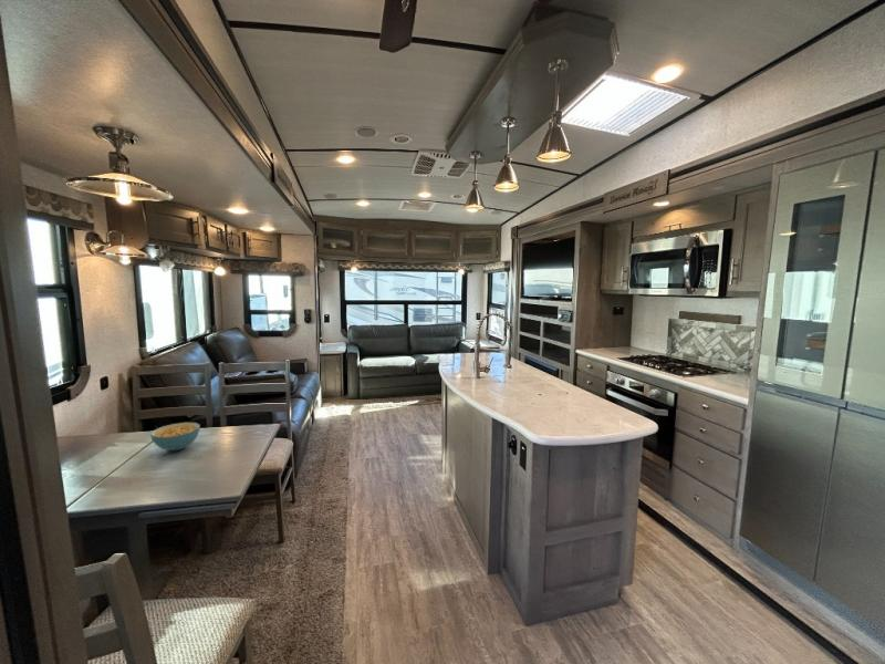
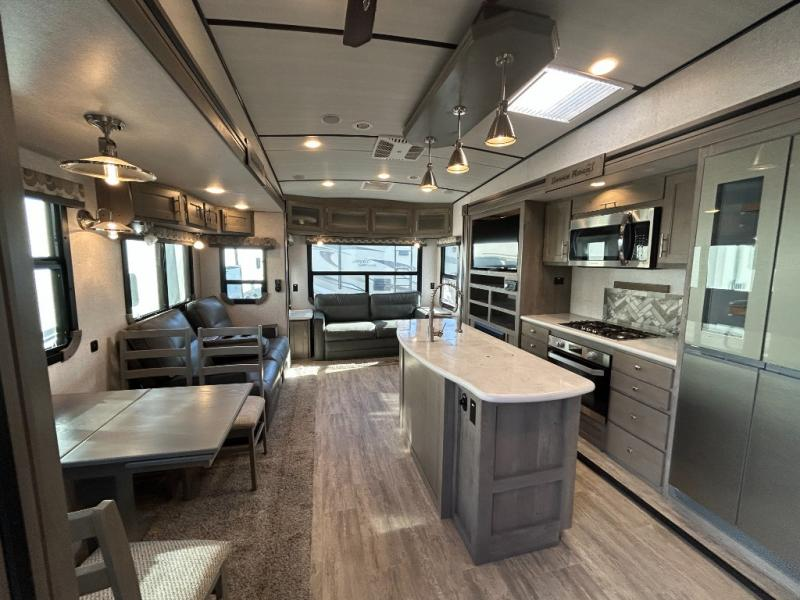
- cereal bowl (176, 438)
